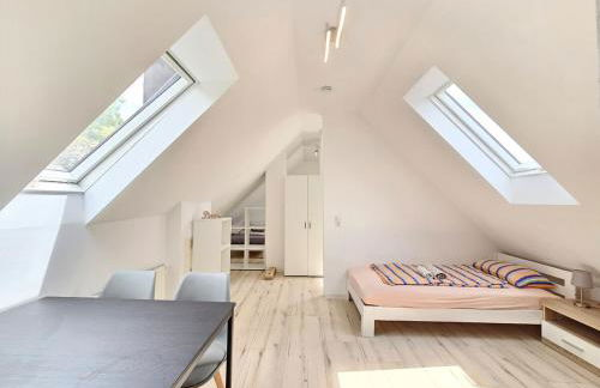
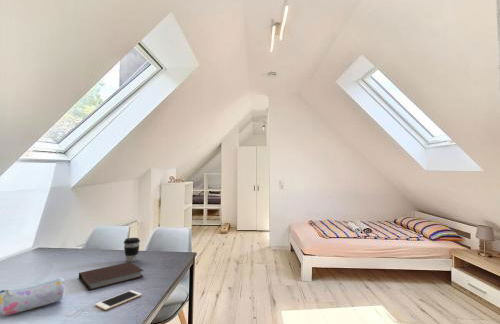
+ coffee cup (131, 249)
+ notebook (111, 274)
+ cell phone (119, 299)
+ pencil case (32, 295)
